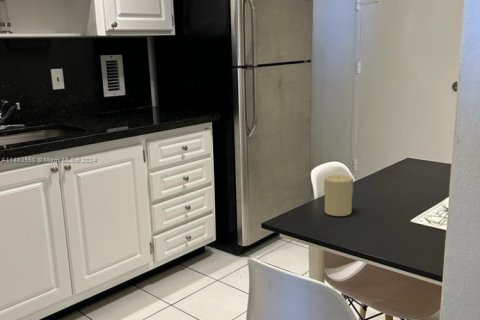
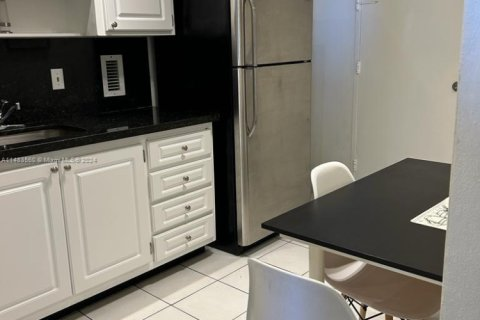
- candle (338, 194)
